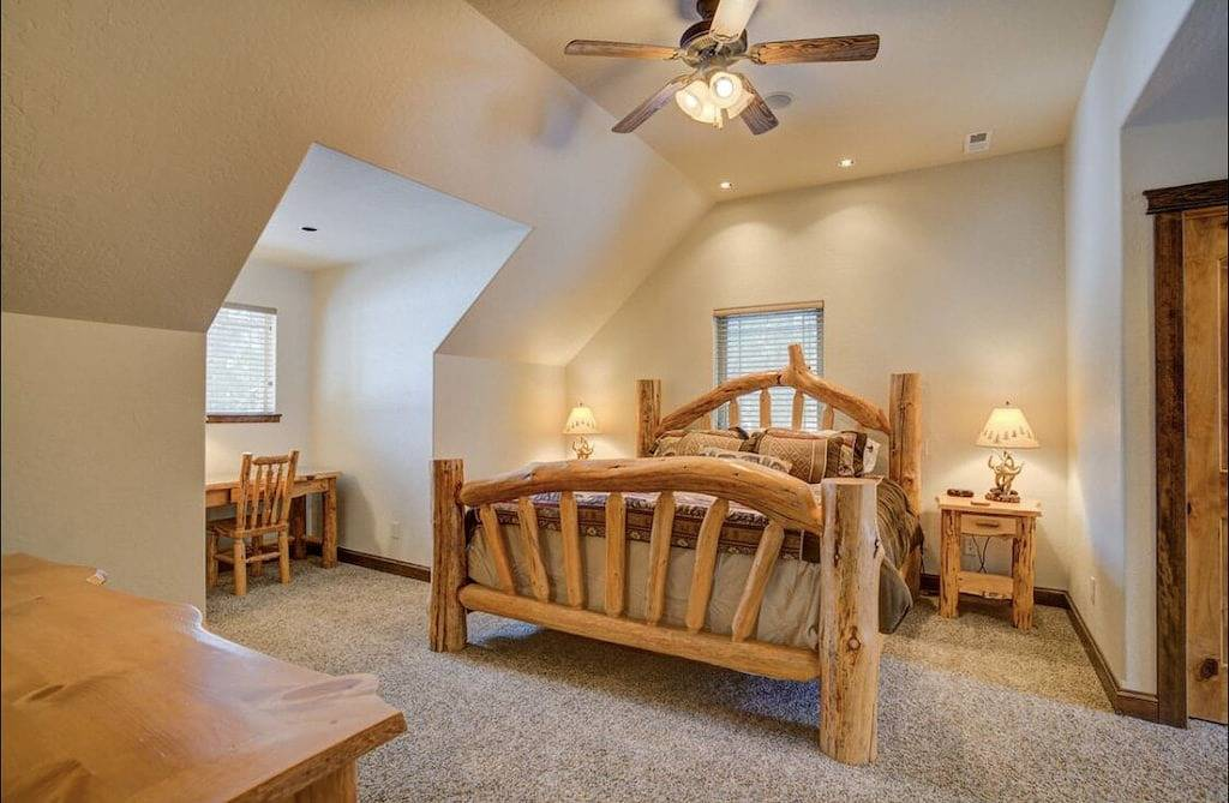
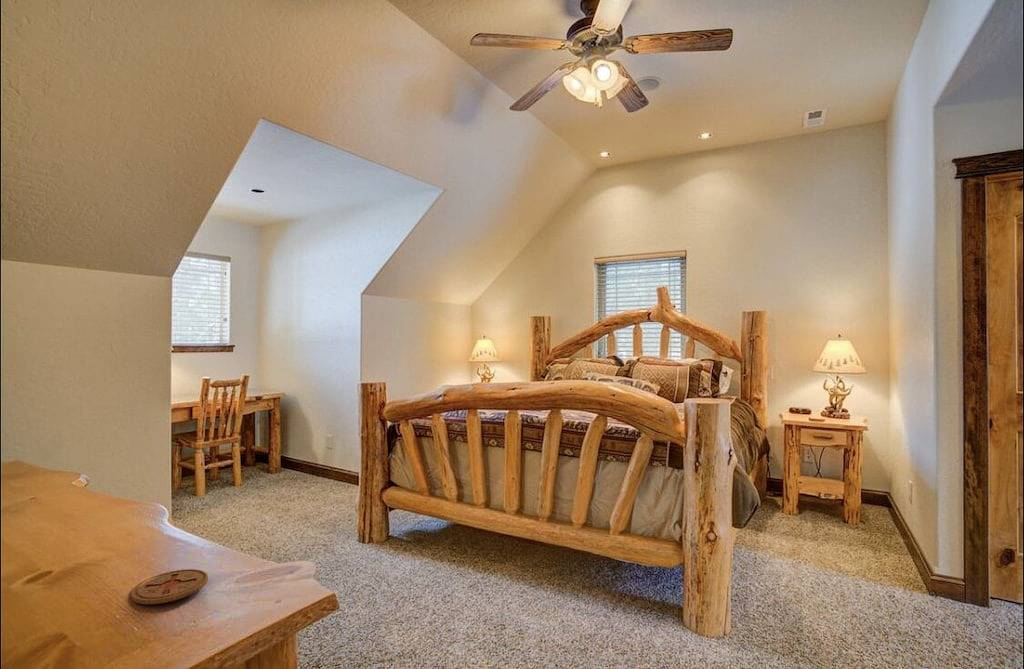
+ coaster (170, 585)
